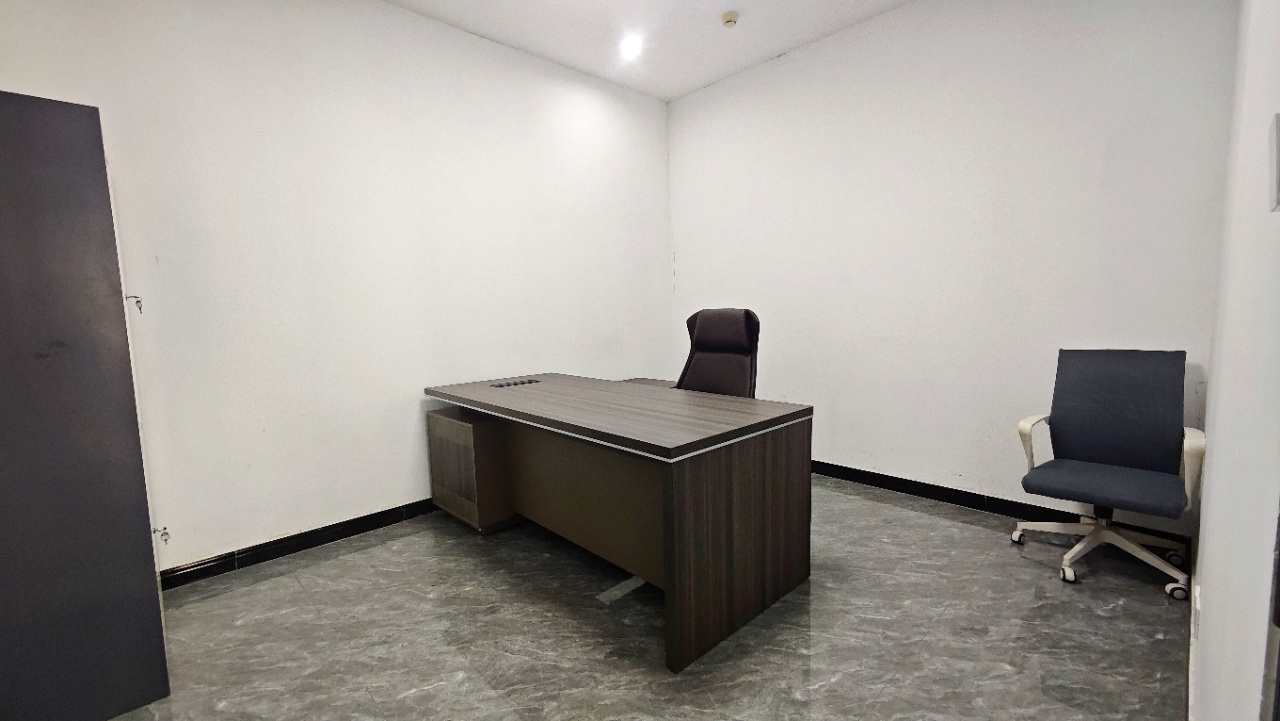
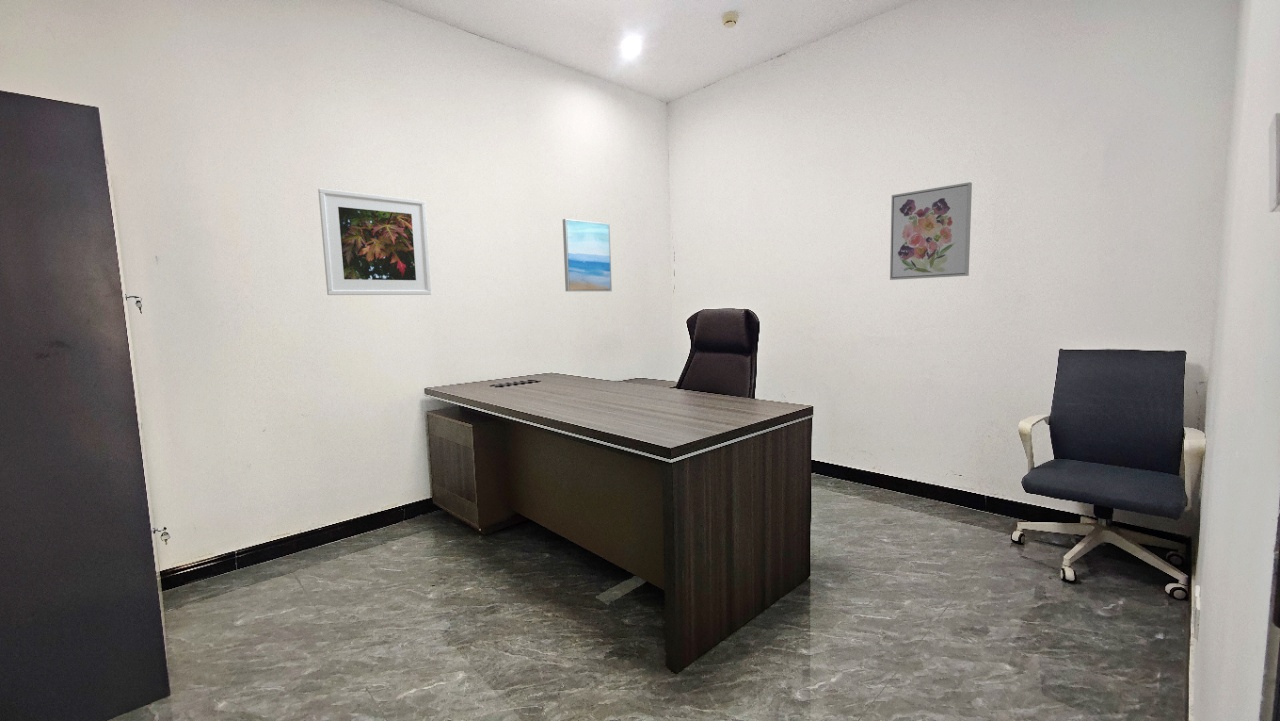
+ wall art (928, 233)
+ wall art (588, 256)
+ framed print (378, 245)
